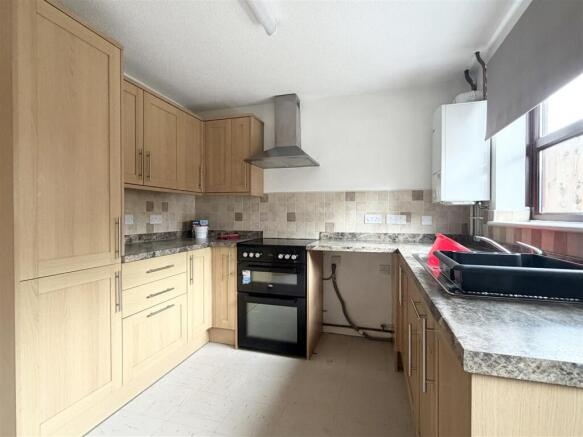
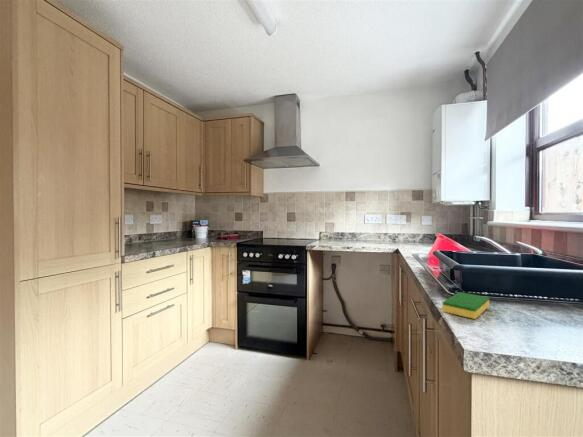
+ dish sponge (466, 304)
